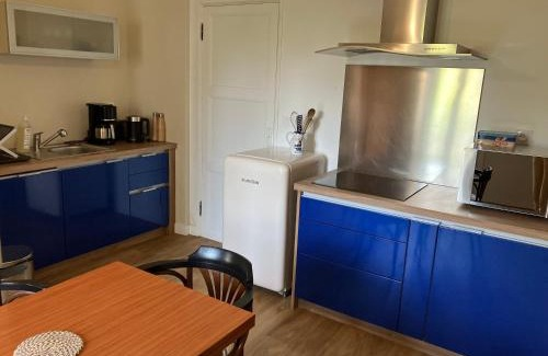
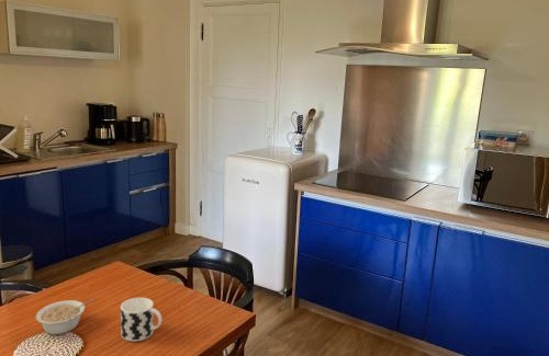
+ cup (142, 319)
+ legume (63, 315)
